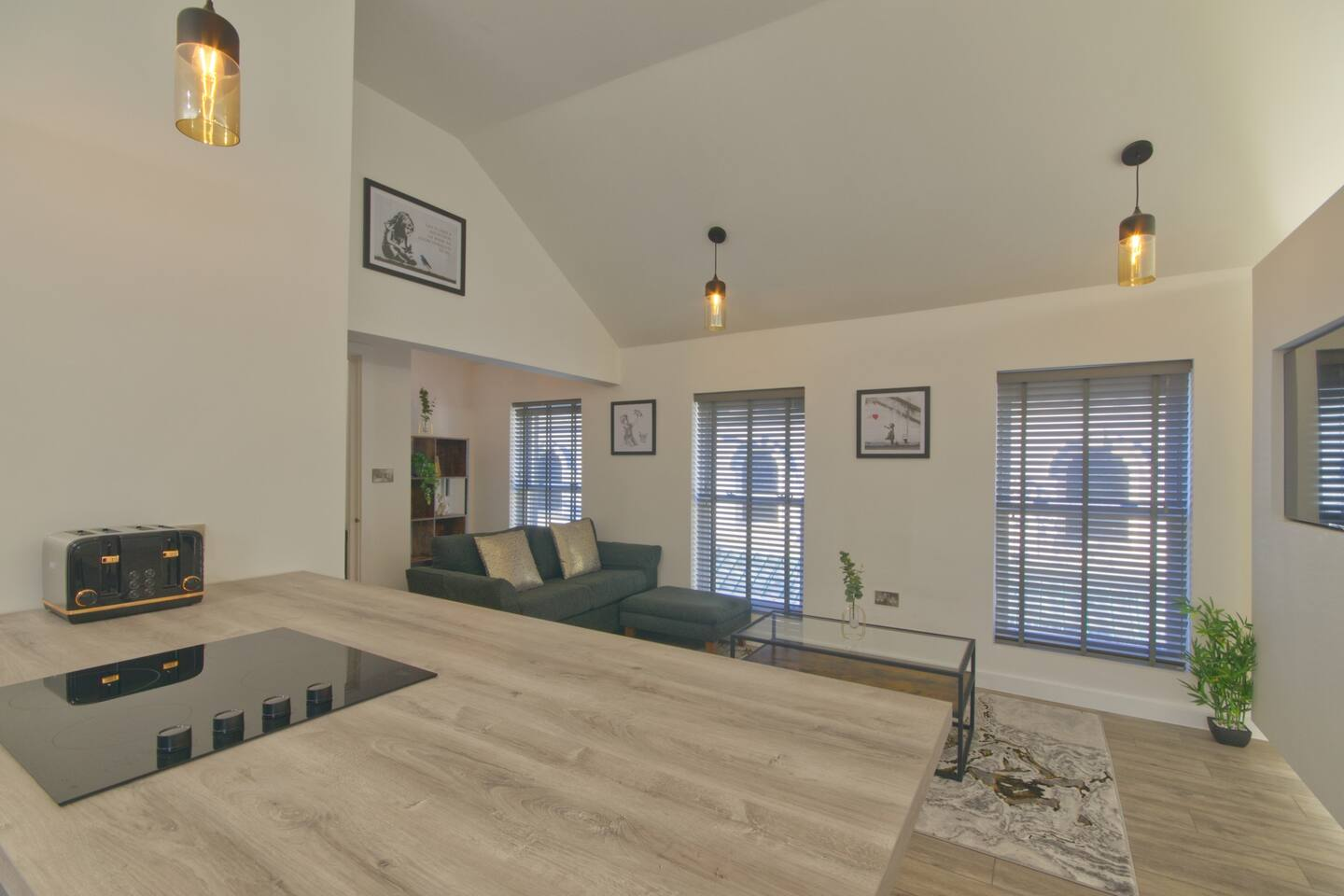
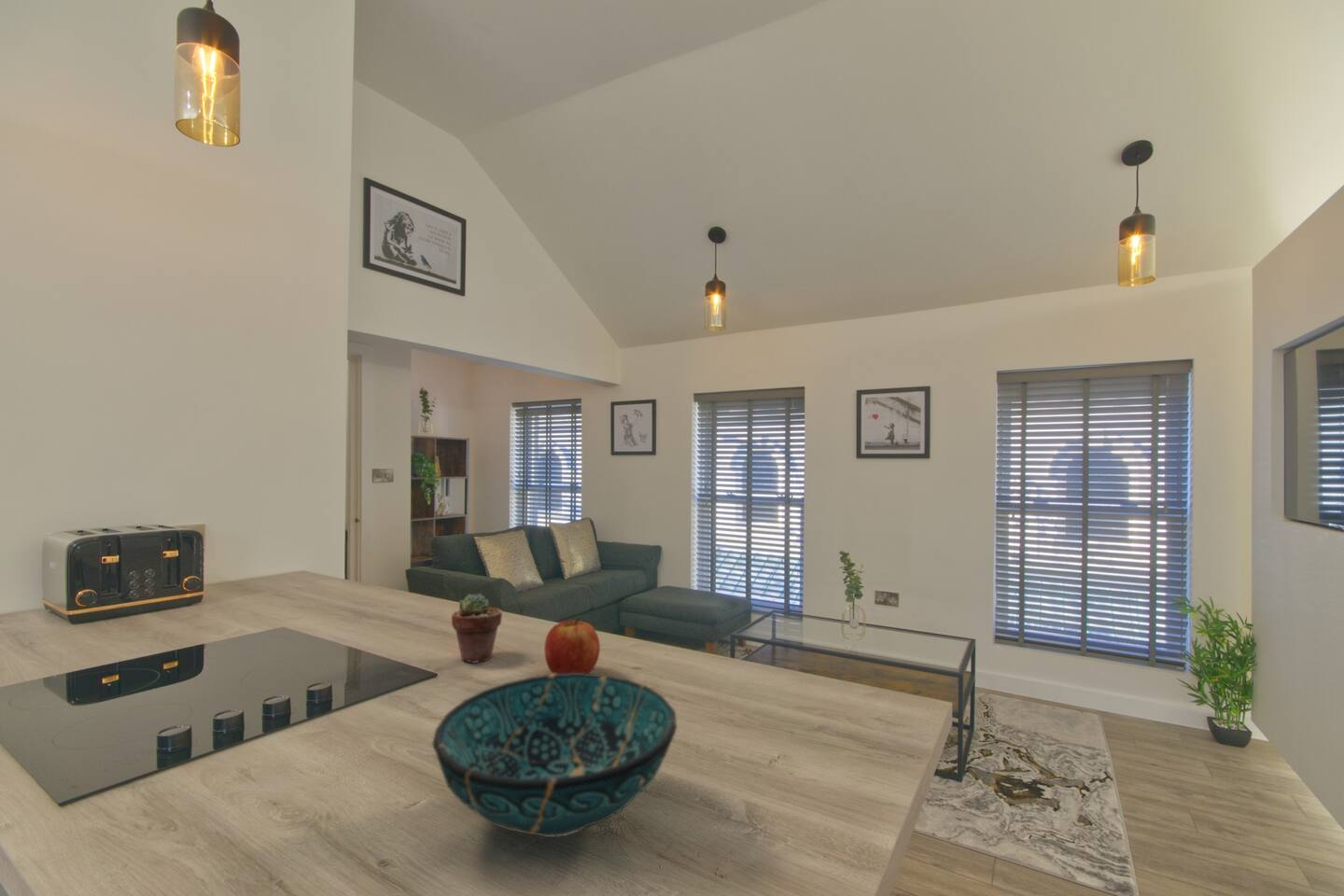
+ decorative bowl (559, 763)
+ potted succulent (477, 624)
+ apple (571, 645)
